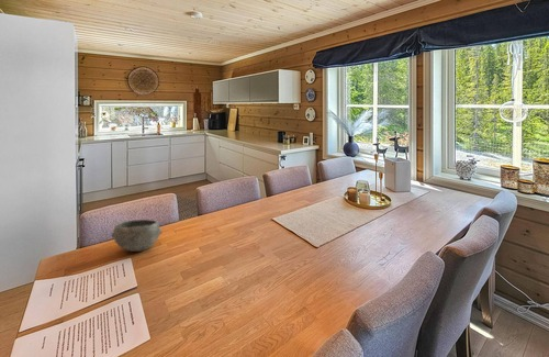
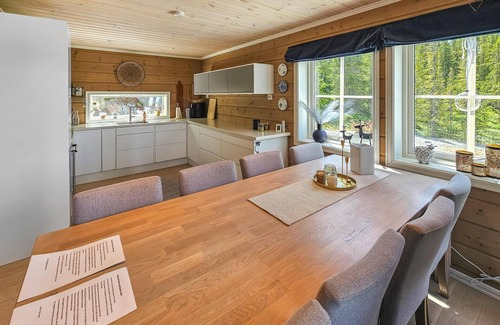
- bowl (137, 236)
